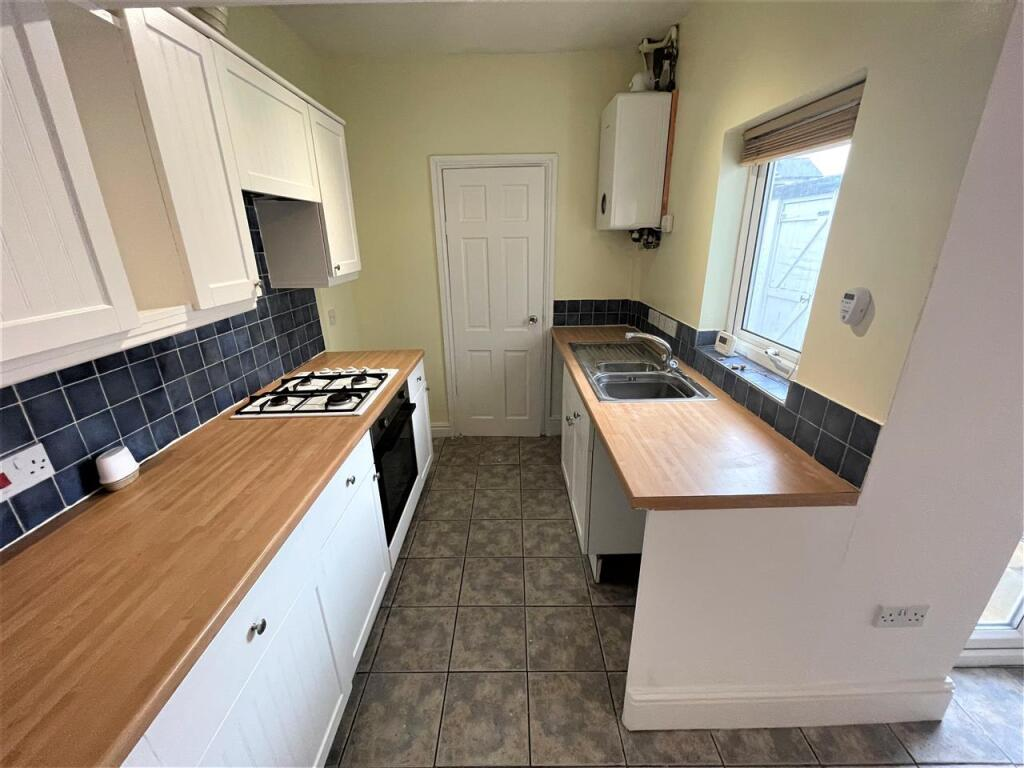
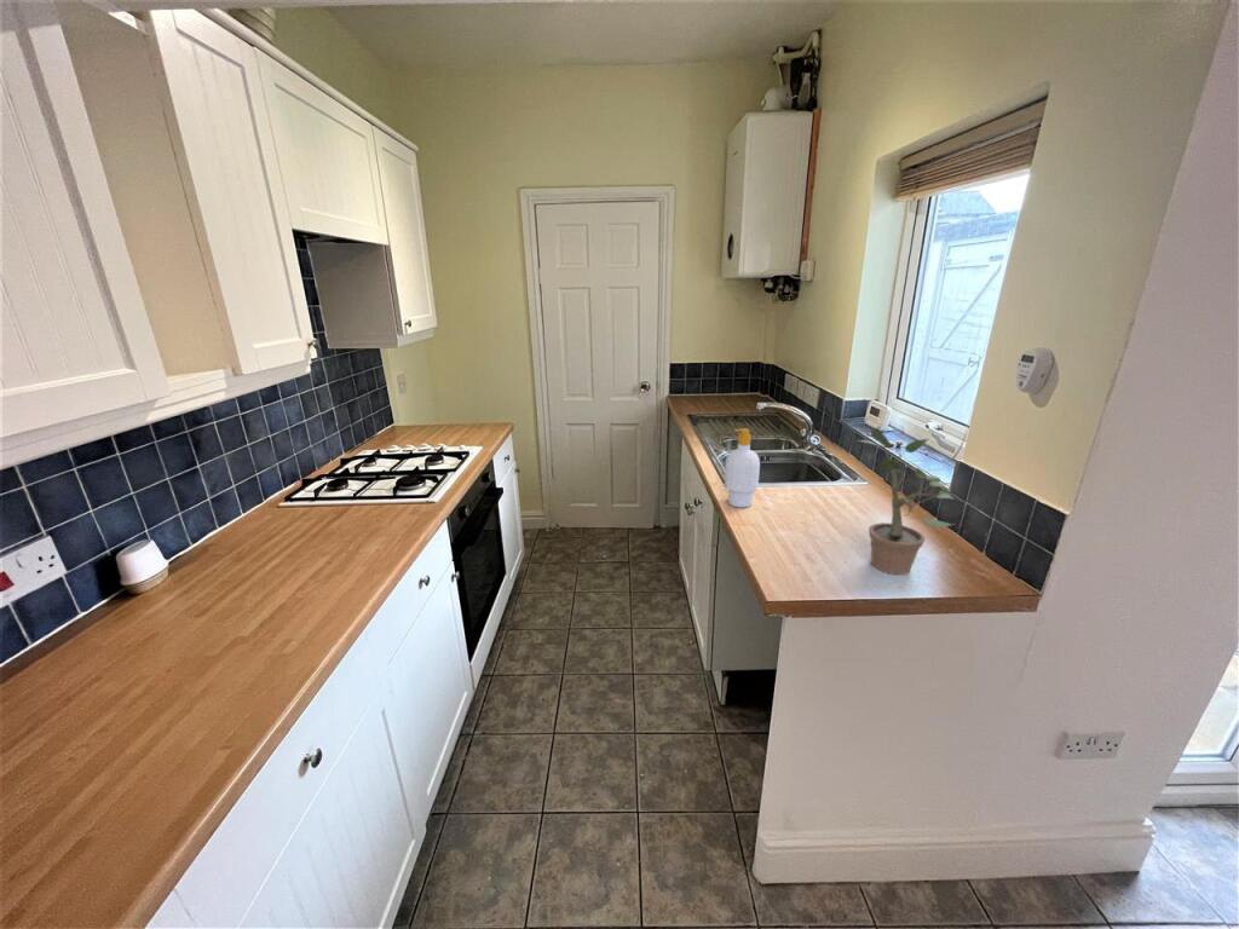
+ soap bottle (742, 467)
+ potted plant (903, 497)
